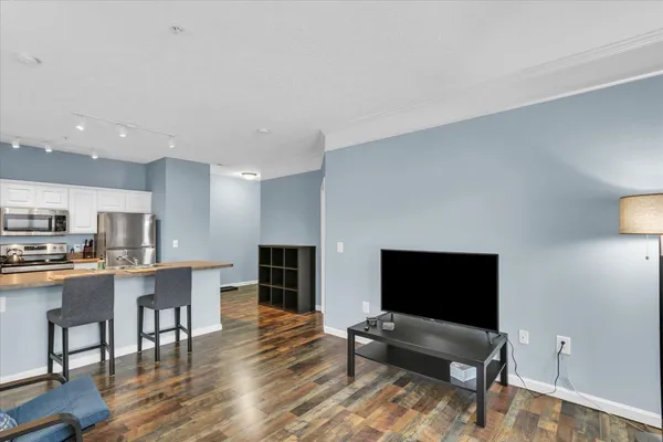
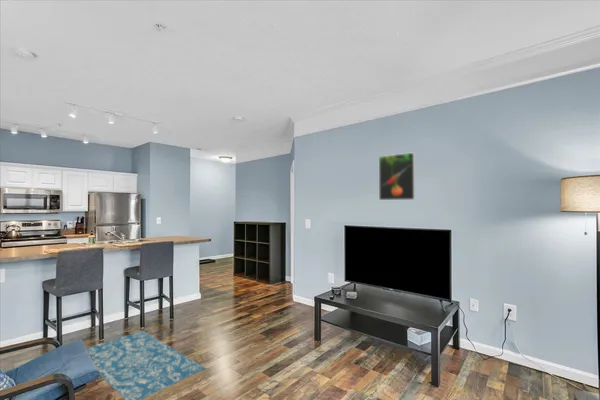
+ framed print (396, 177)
+ rug (137, 359)
